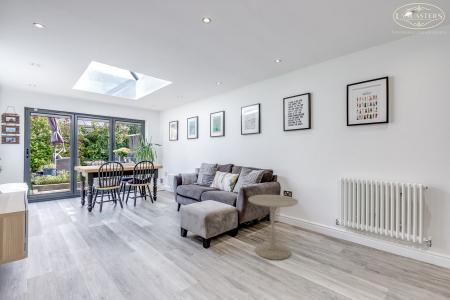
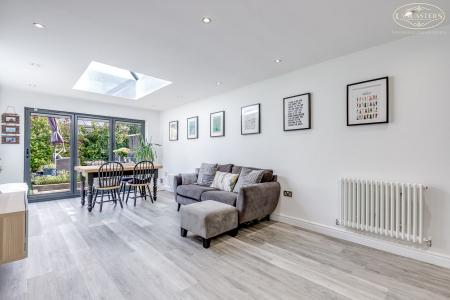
- side table (272, 225)
